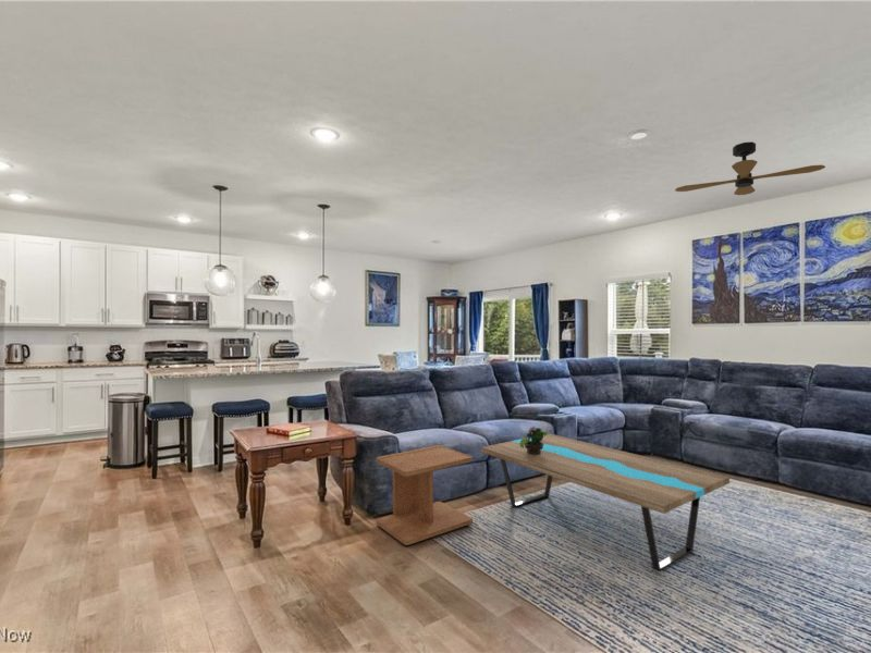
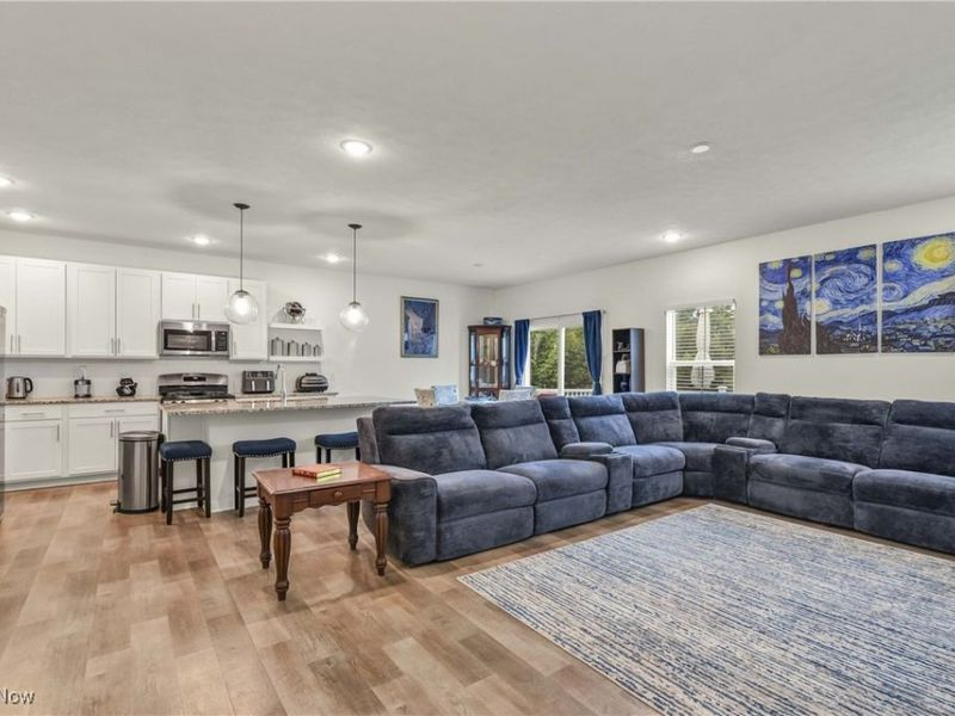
- coffee table (591, 489)
- ceiling fan (744, 165)
- potted flower (536, 440)
- side table (424, 491)
